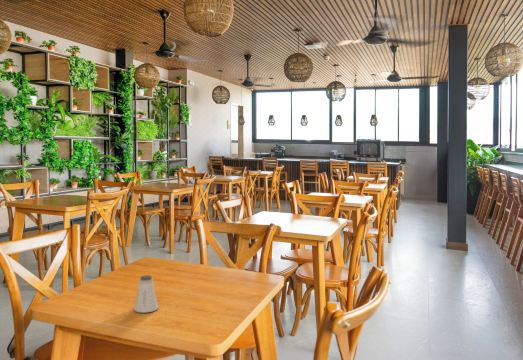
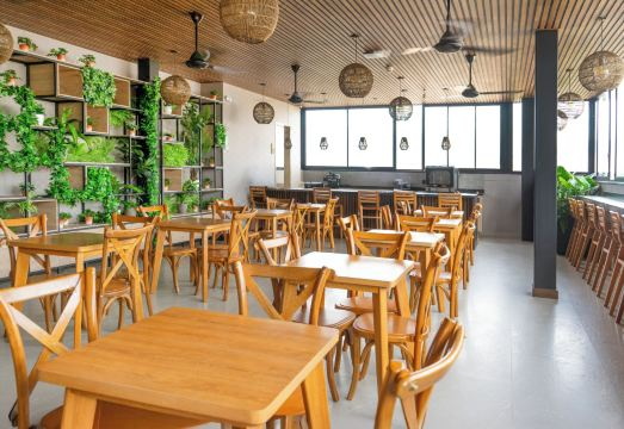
- saltshaker (146, 292)
